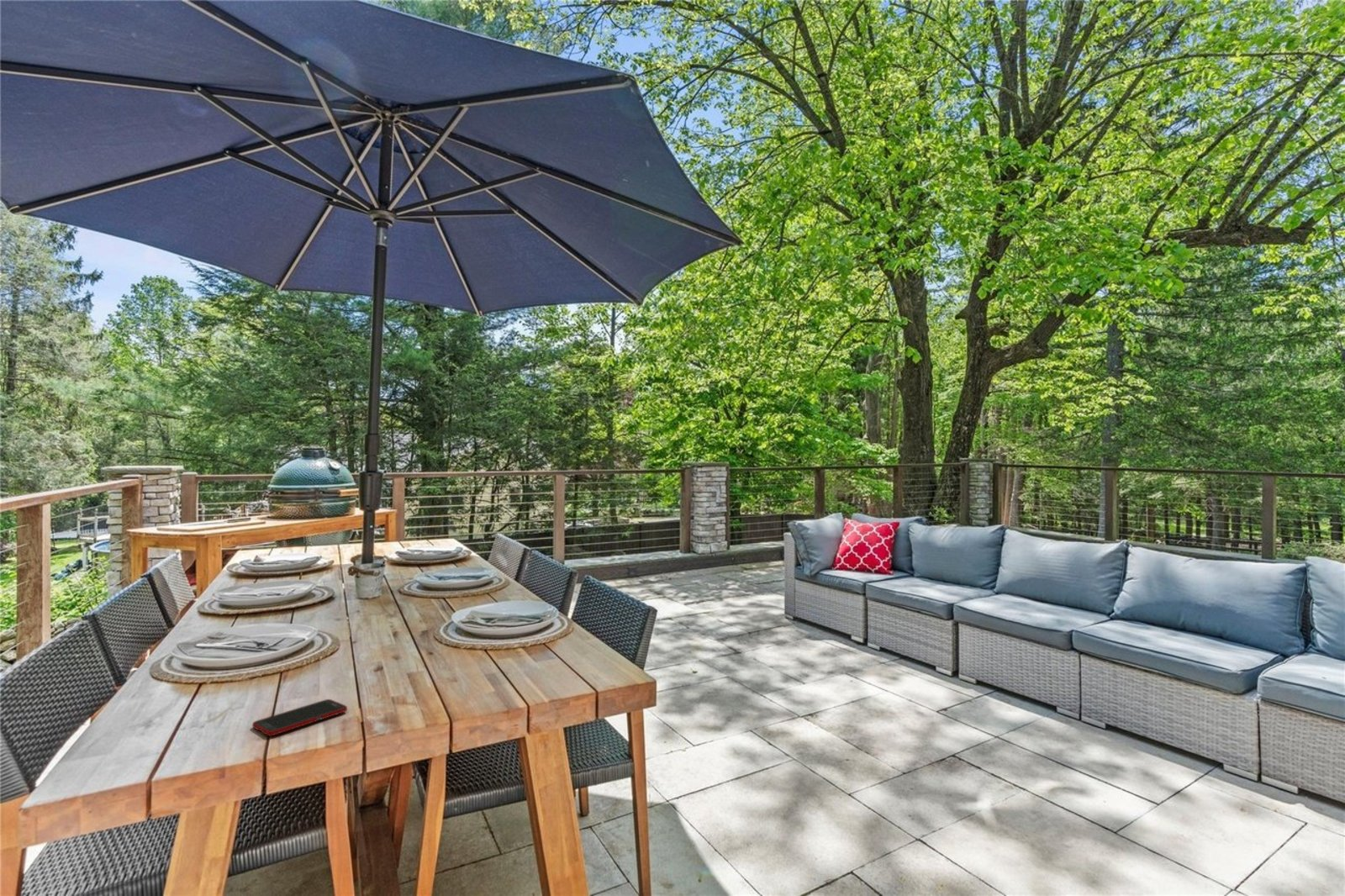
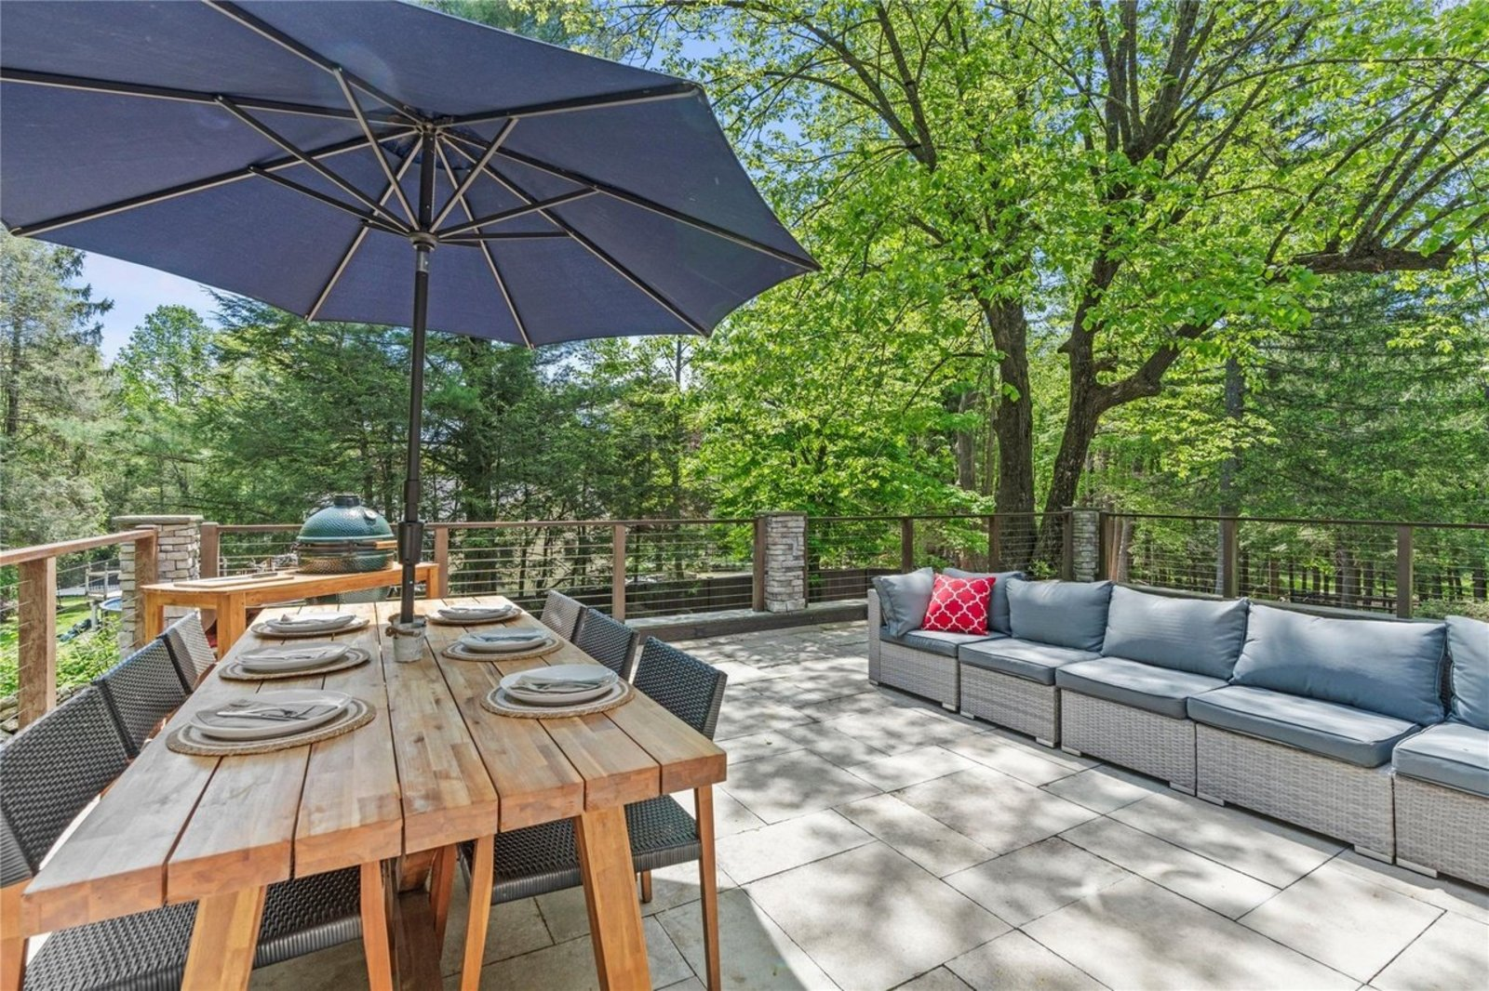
- cell phone (301, 716)
